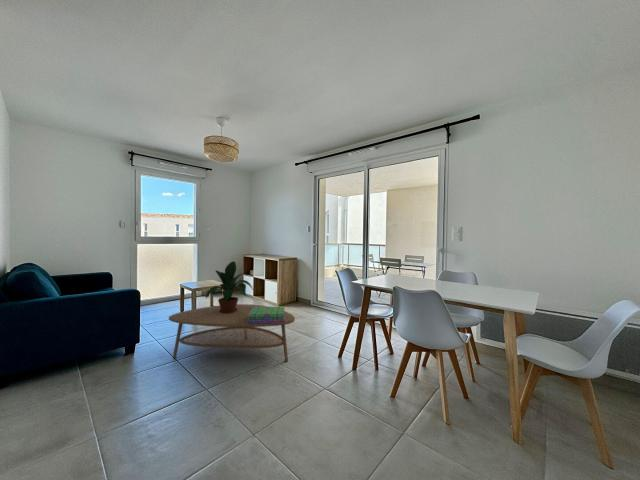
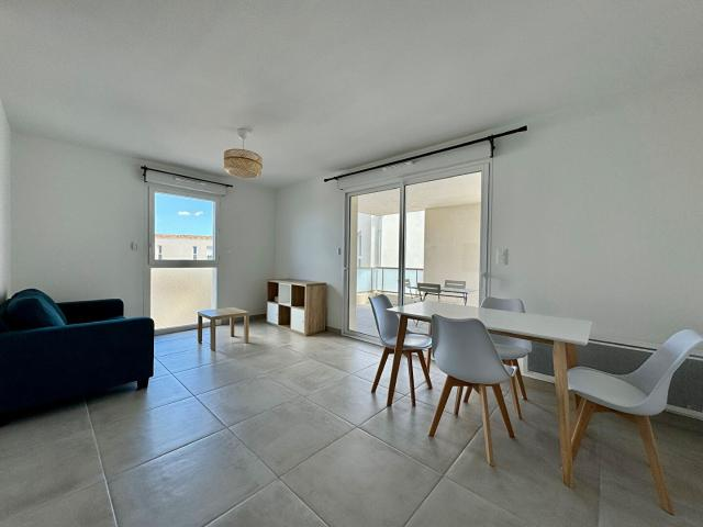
- stack of books (268, 314)
- coffee table (236, 331)
- potted plant (230, 286)
